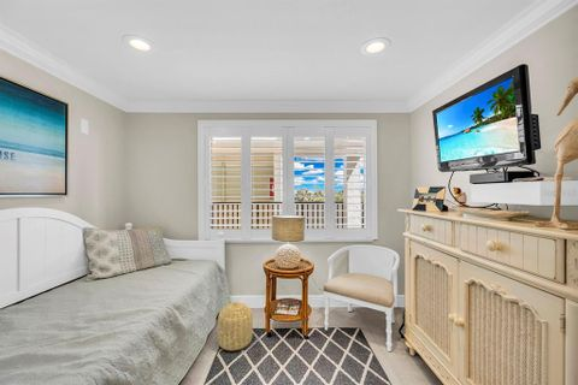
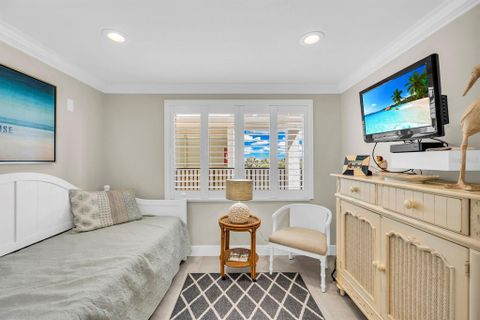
- basket (235, 322)
